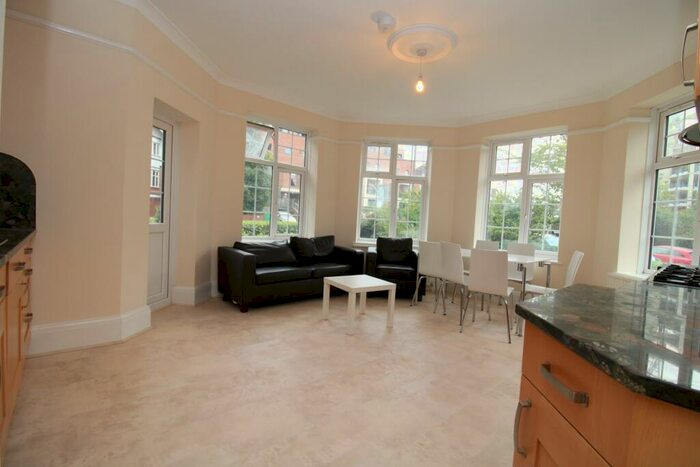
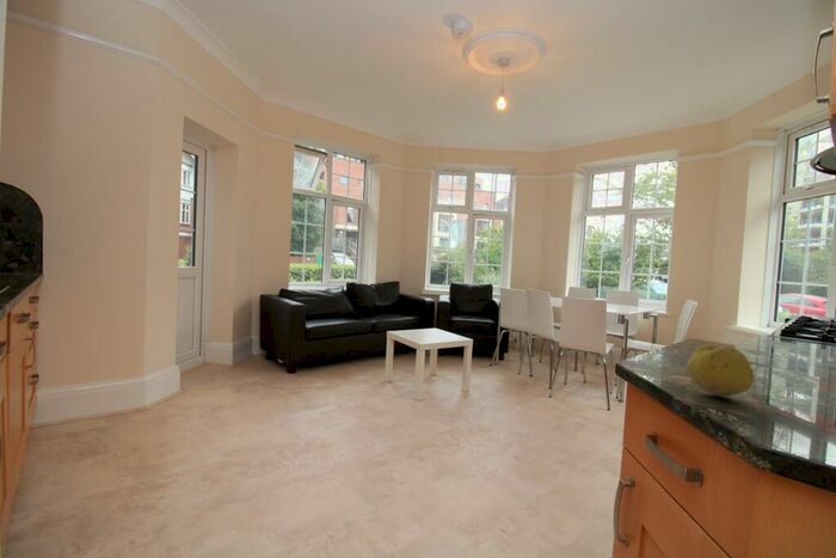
+ fruit (719, 370)
